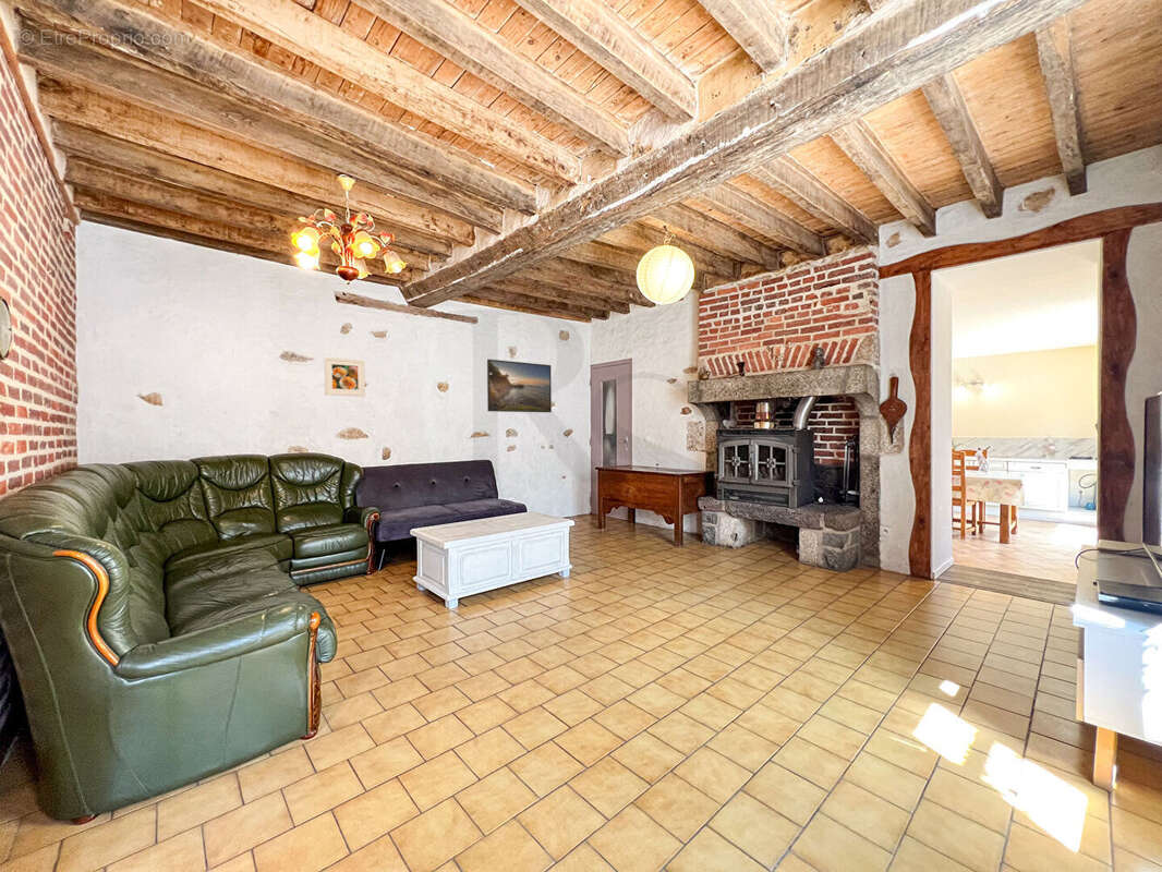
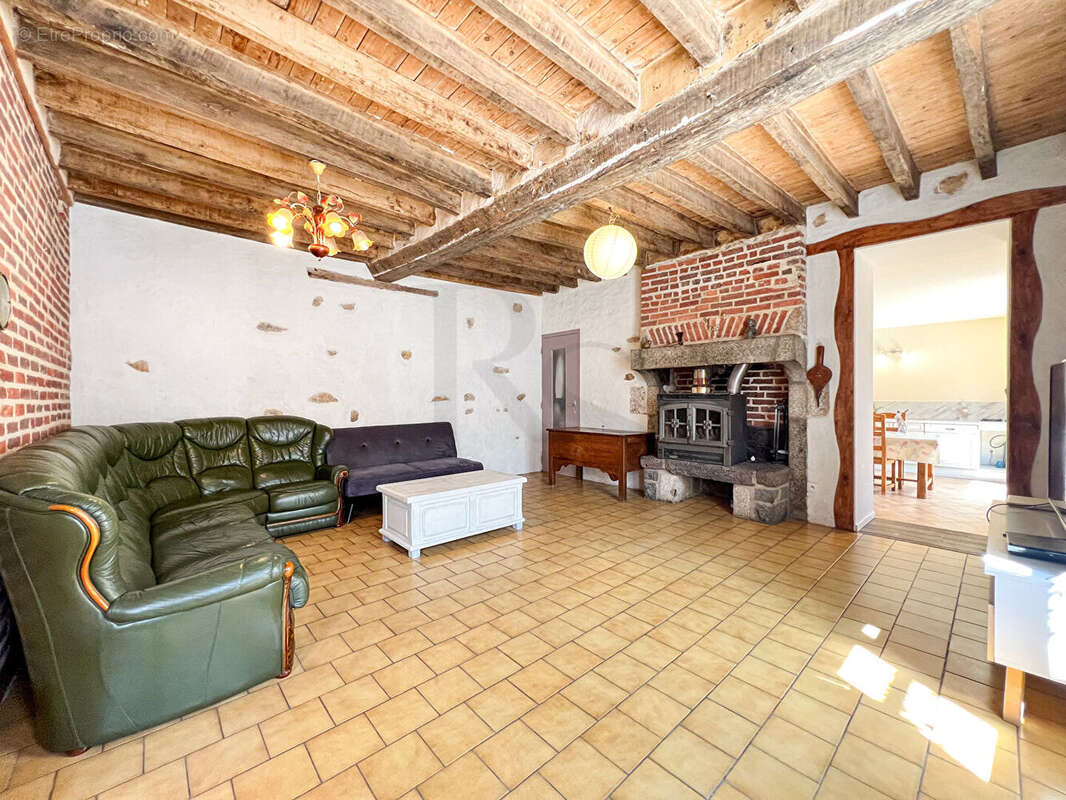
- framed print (520, 387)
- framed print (344, 377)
